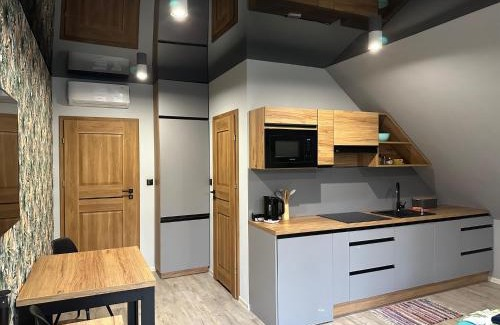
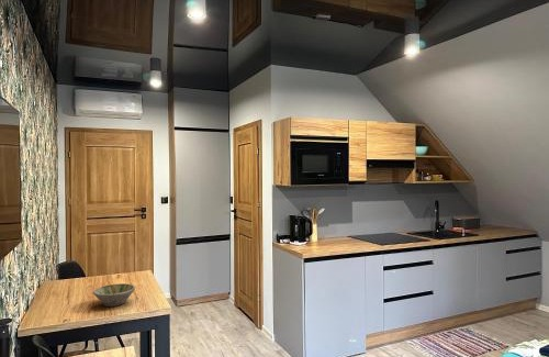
+ bowl (114, 295)
